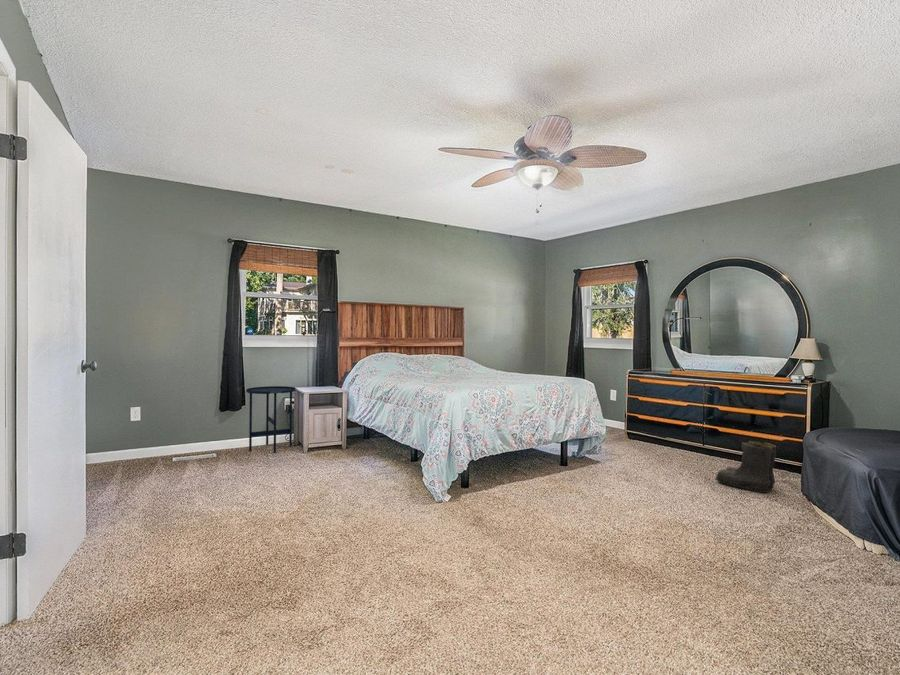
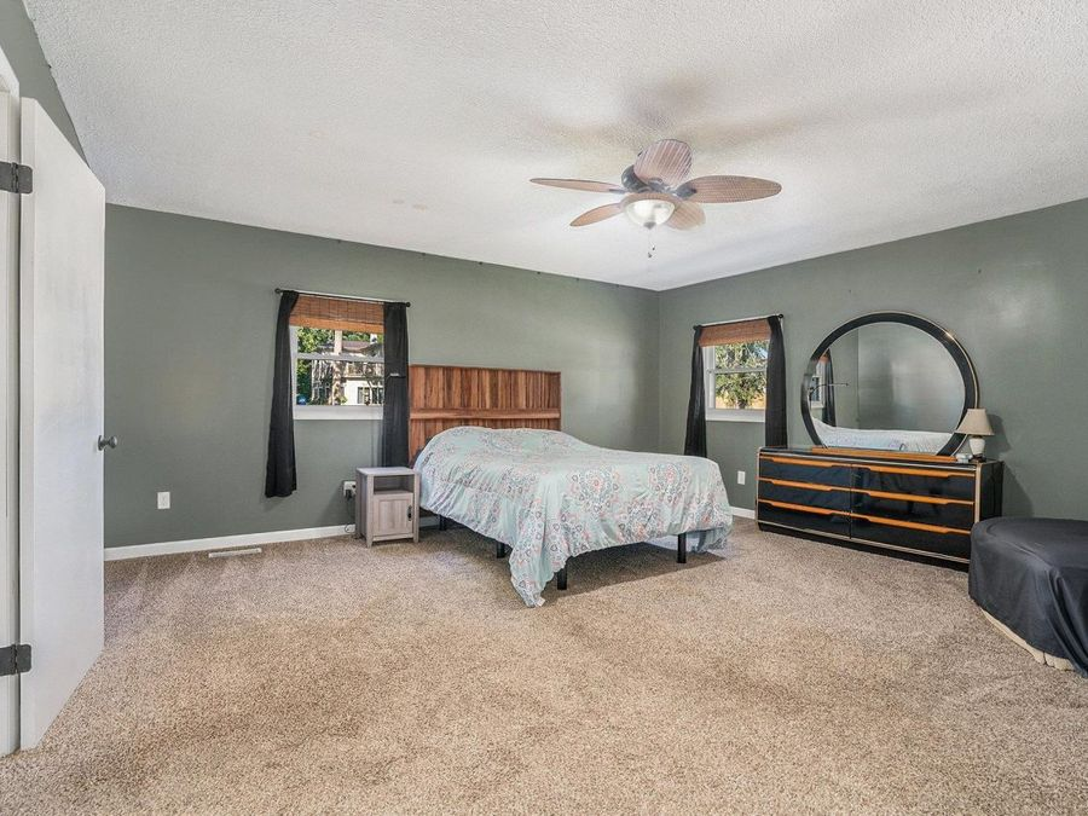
- side table (271, 418)
- boots (745, 462)
